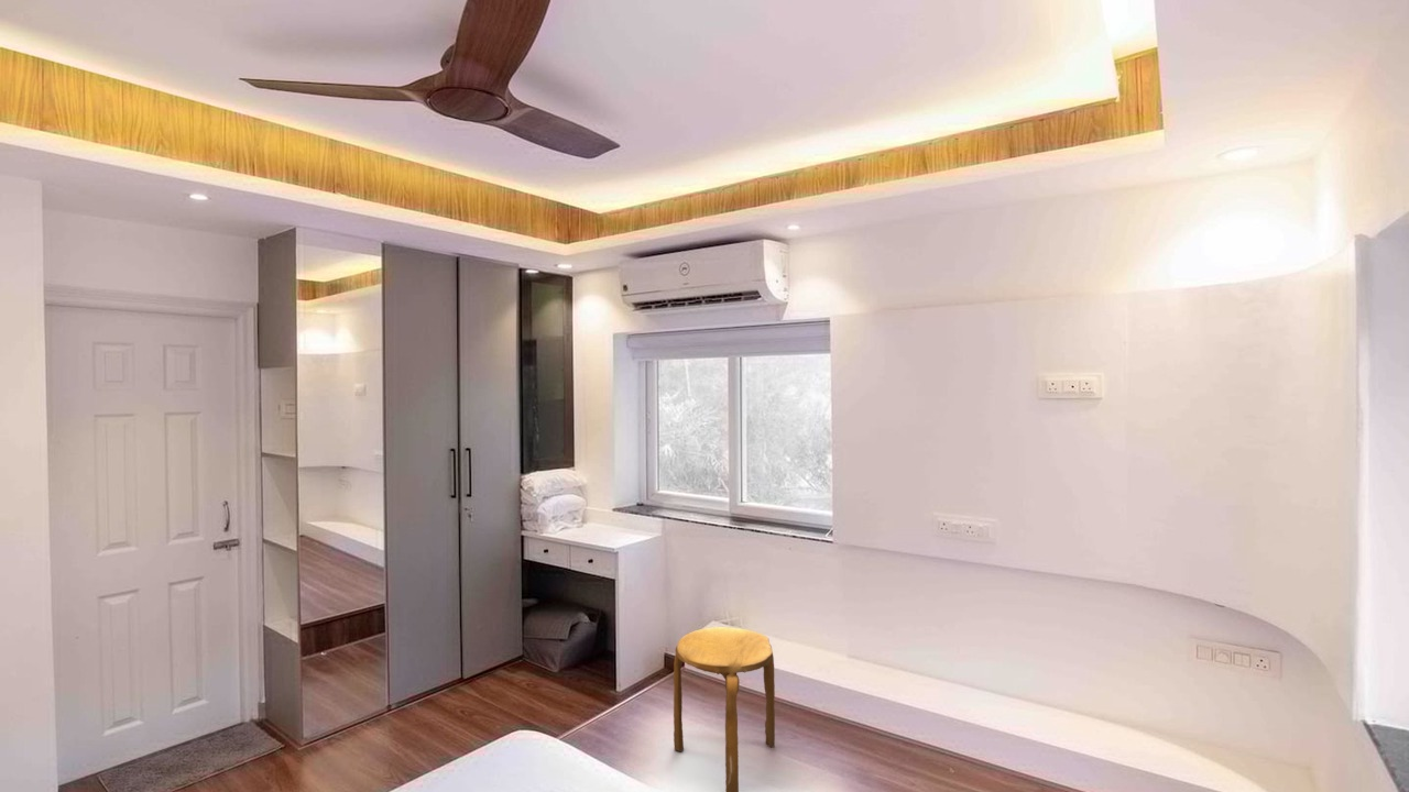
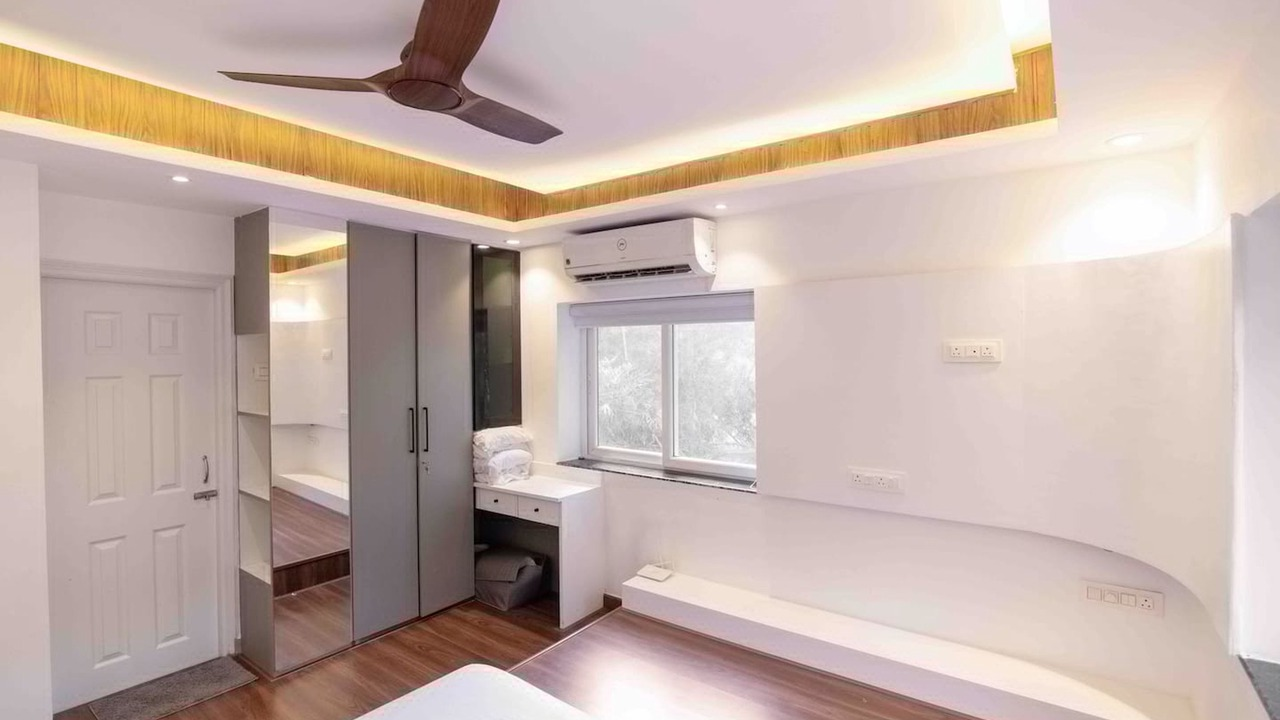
- stool (730, 702)
